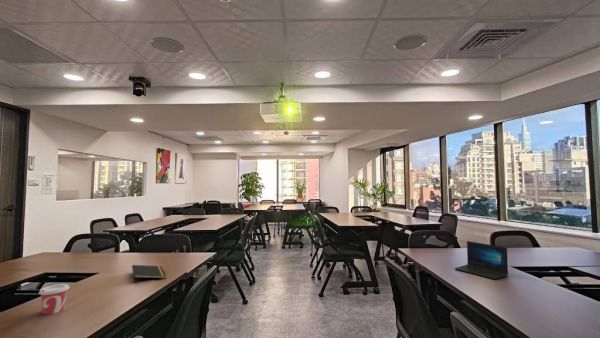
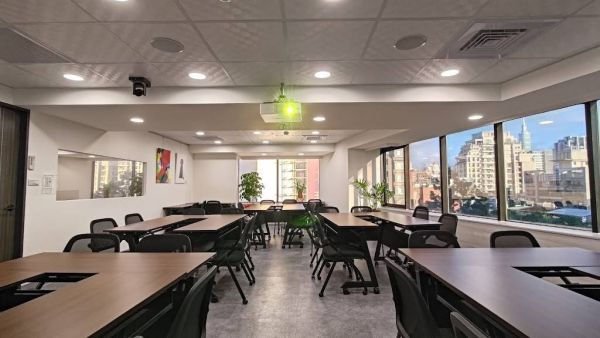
- laptop (480, 258)
- notepad (148, 271)
- cup (54, 299)
